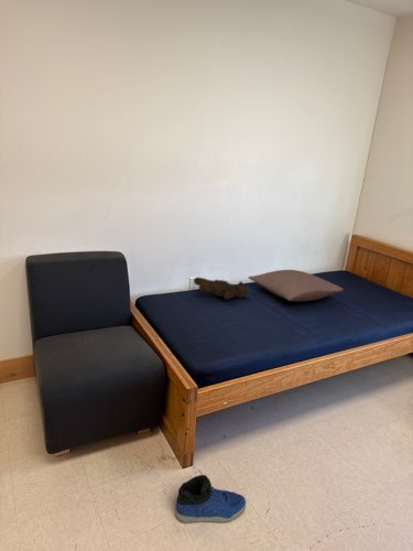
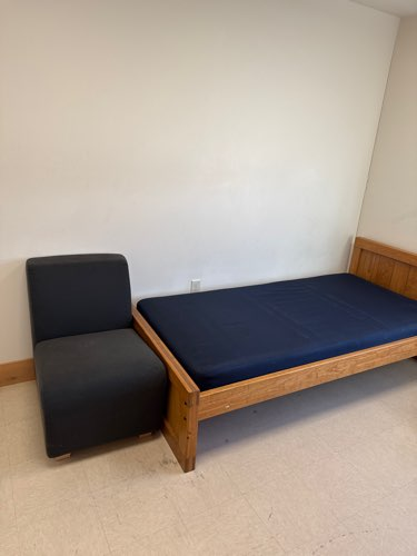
- teddy bear (221, 289)
- pillow (293, 283)
- sneaker (213, 495)
